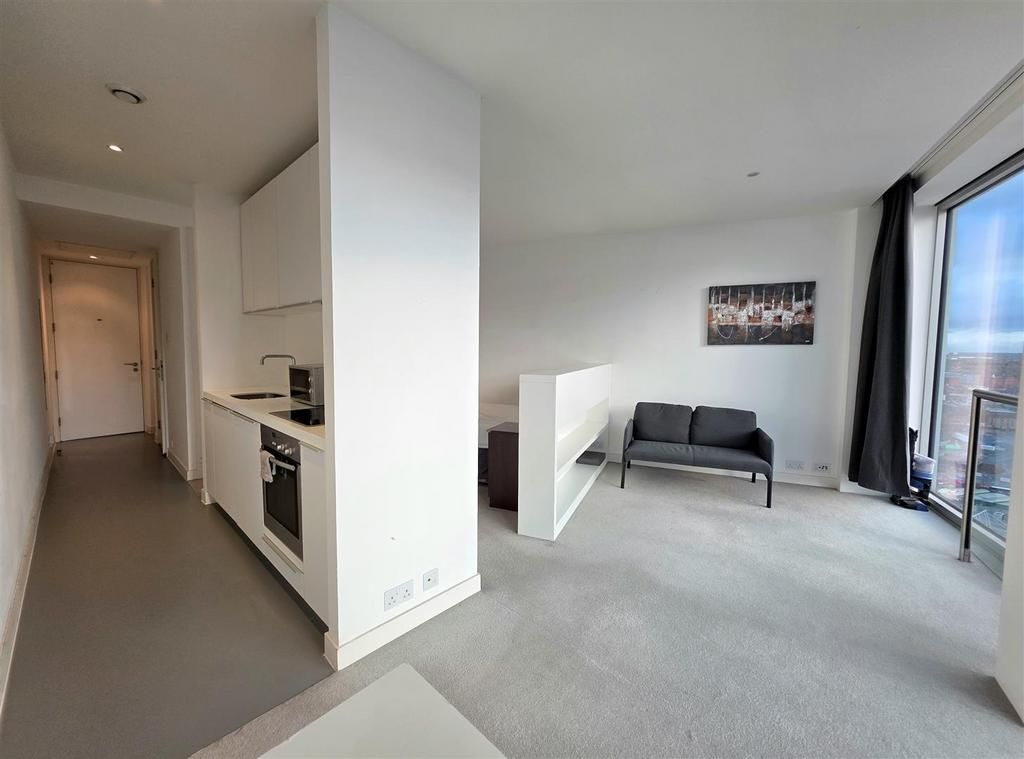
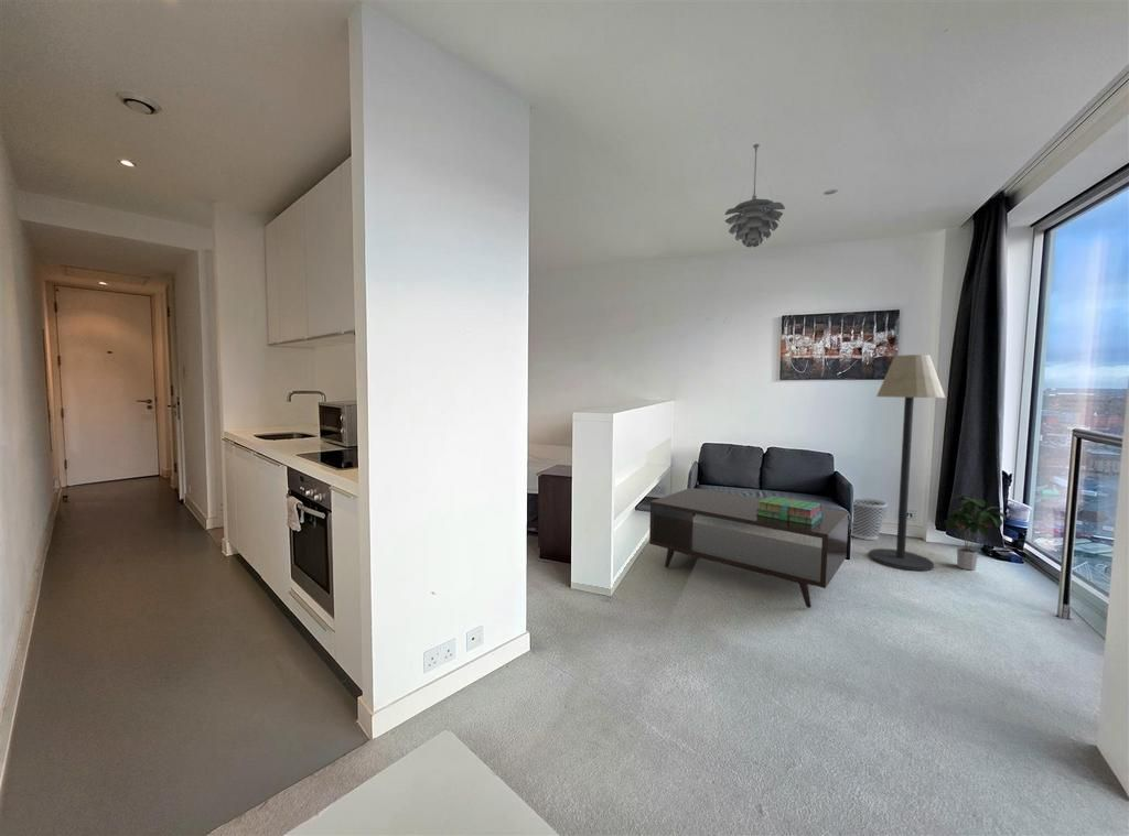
+ pendant light (754, 195)
+ floor lamp (905, 459)
+ stack of books (788, 509)
+ potted plant (969, 532)
+ coffee table (744, 540)
+ wastebasket (864, 518)
